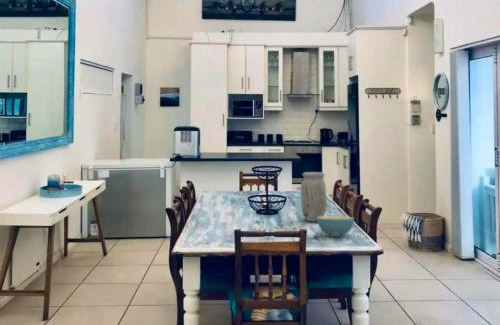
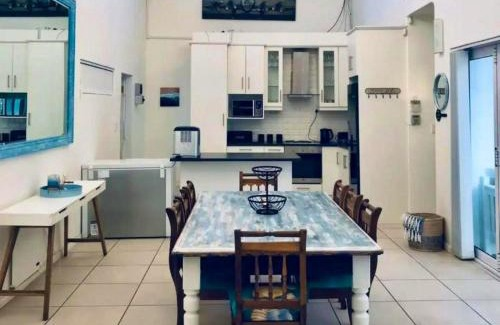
- vase (313, 196)
- cereal bowl (335, 226)
